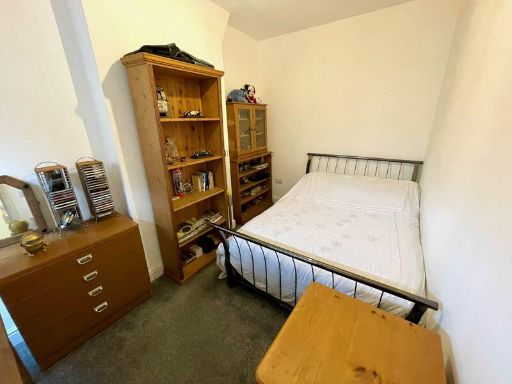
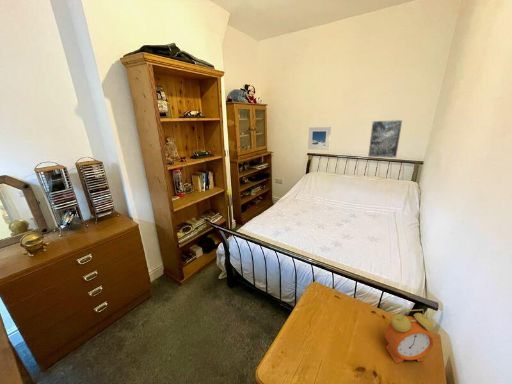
+ alarm clock (409, 333)
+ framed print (319, 138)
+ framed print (384, 139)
